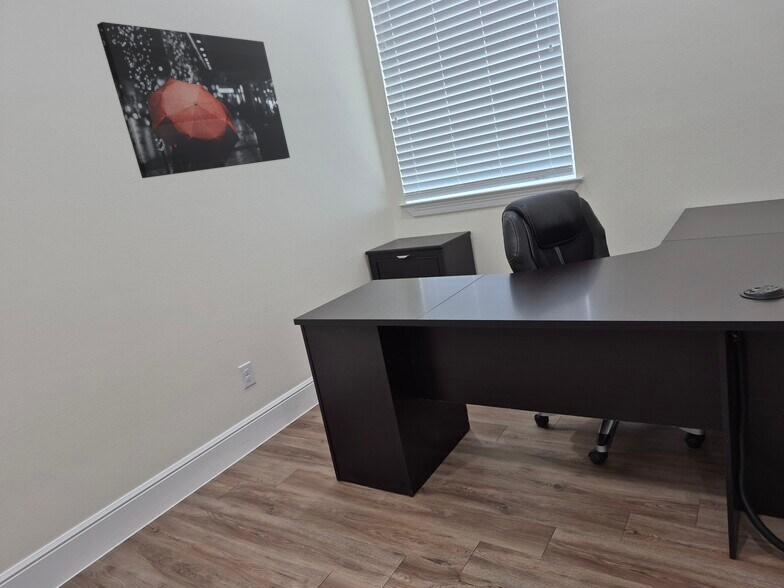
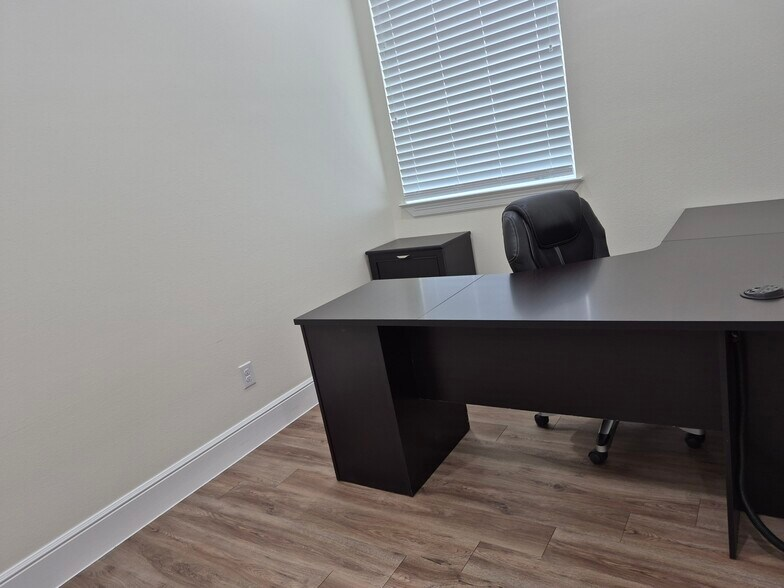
- wall art (209, 102)
